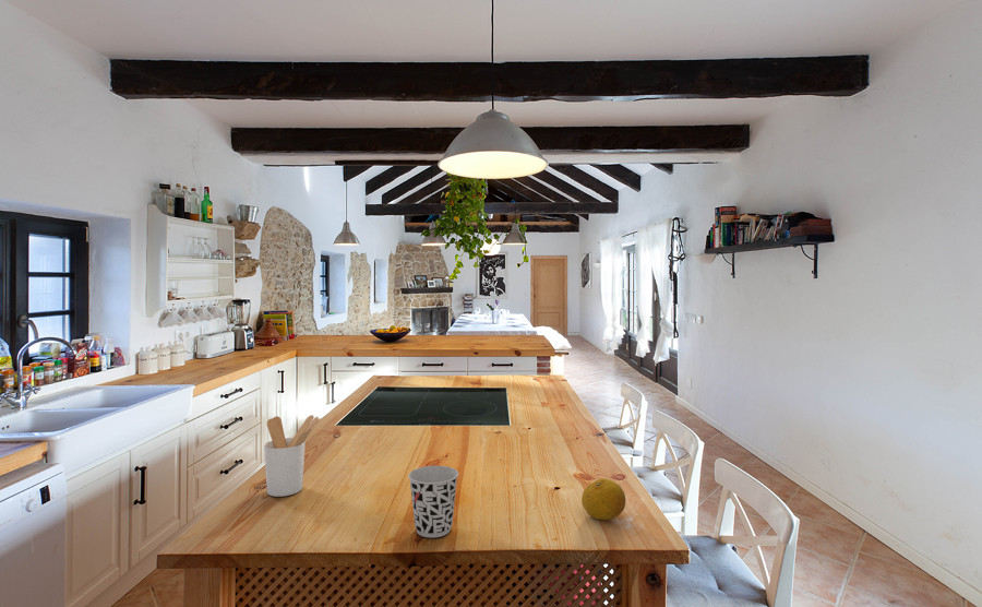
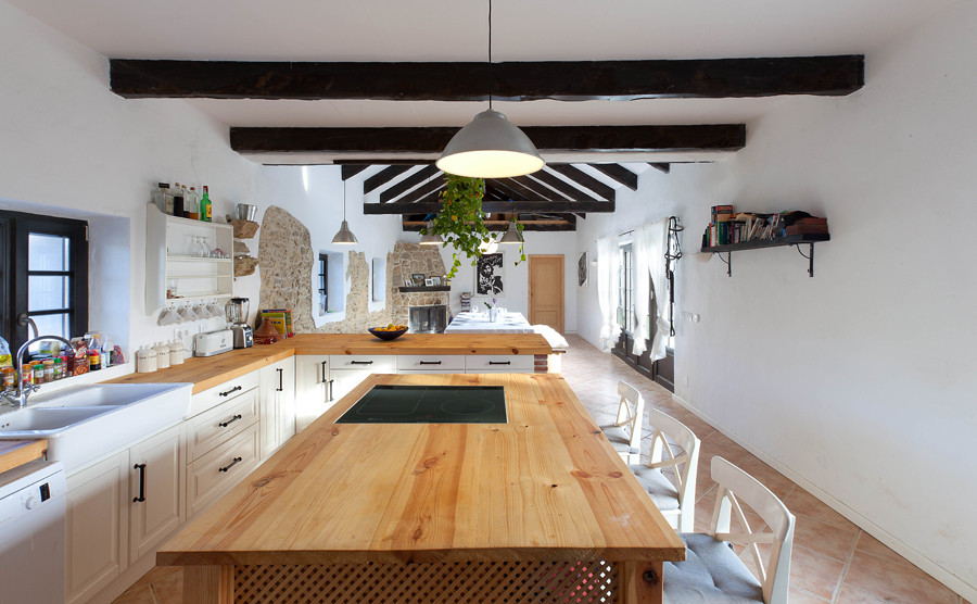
- fruit (603, 498)
- cup (433, 501)
- utensil holder (294, 452)
